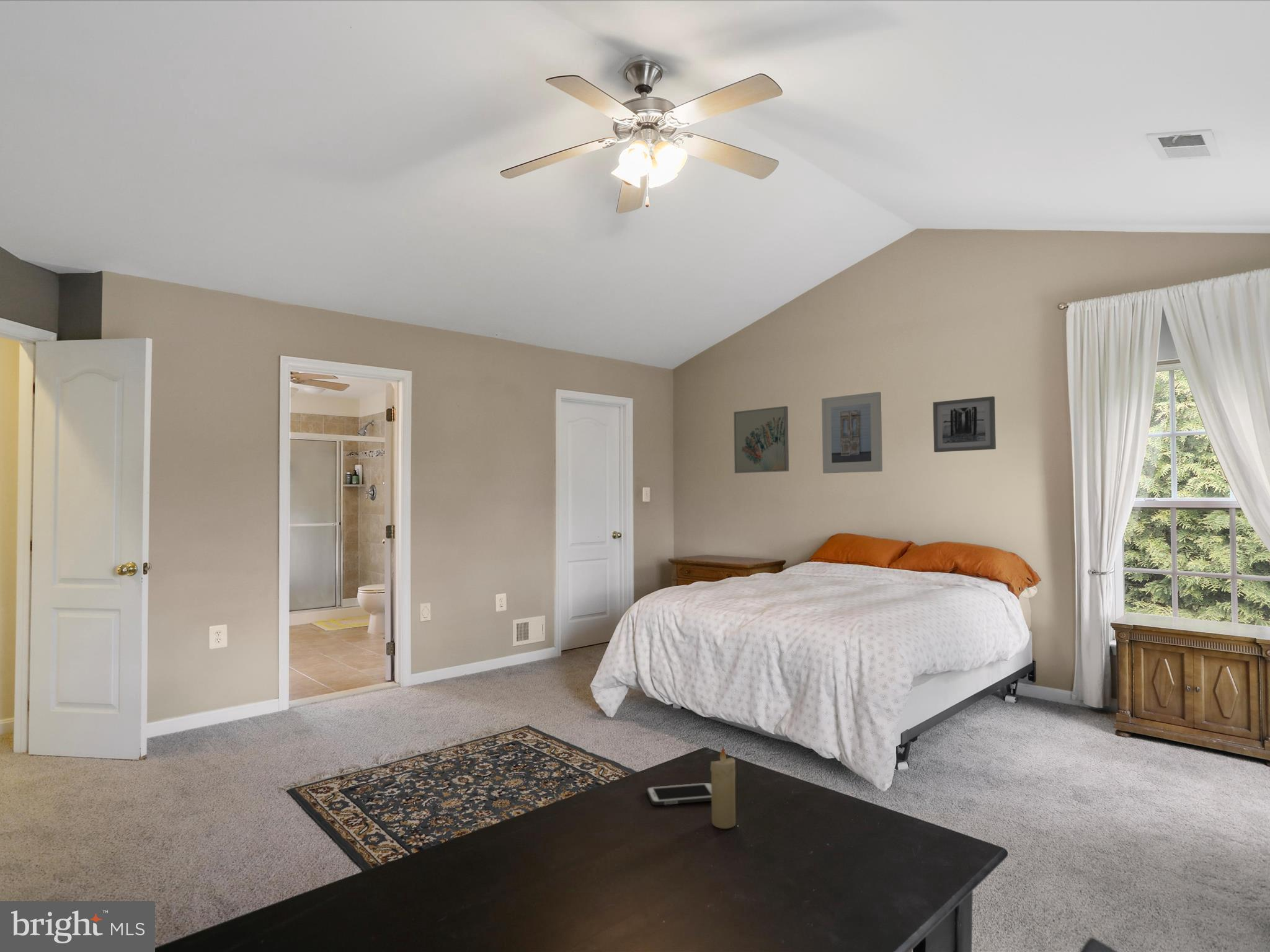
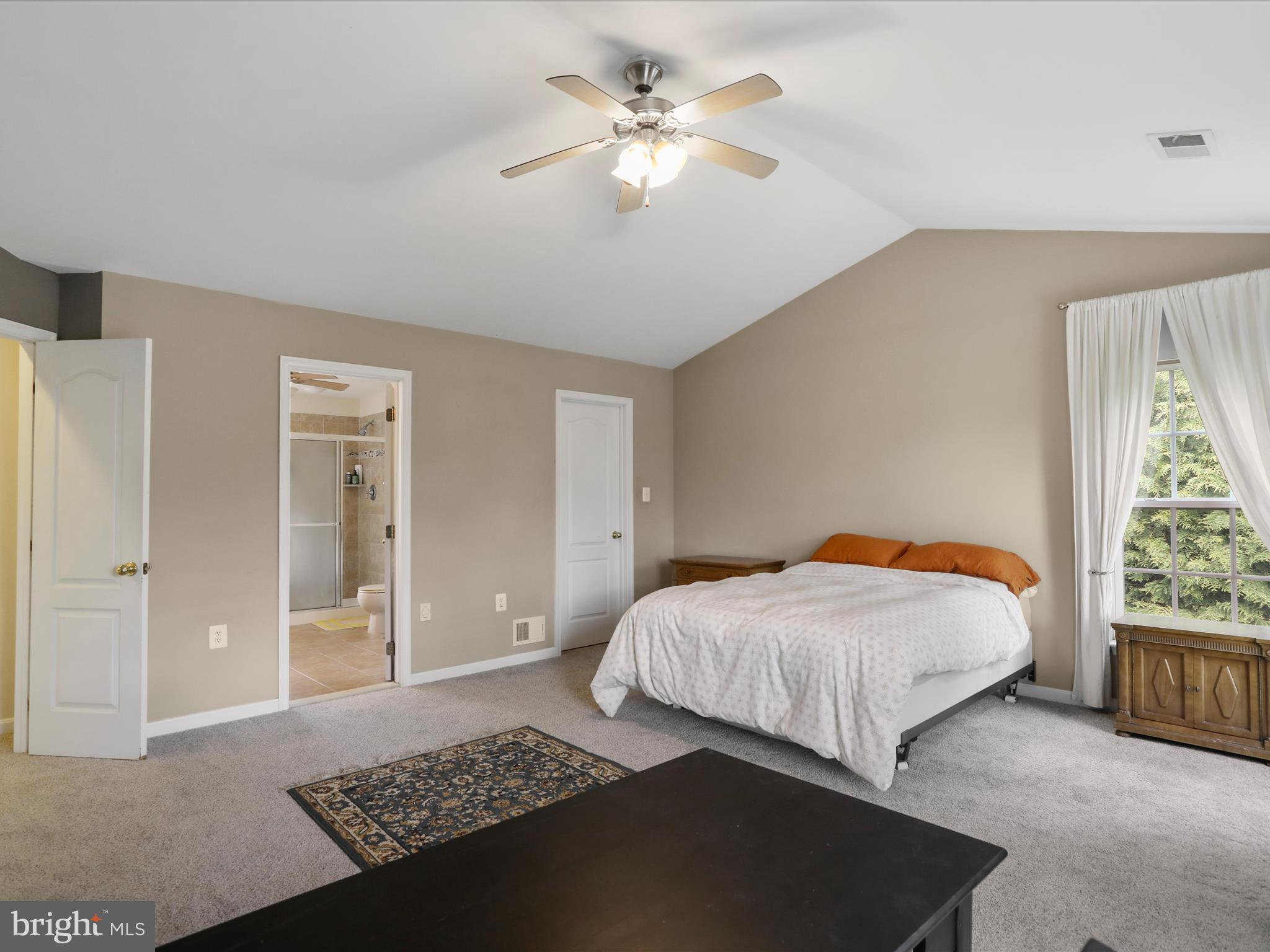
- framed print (851, 433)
- wall art (963, 425)
- wall art (760, 441)
- cell phone (683, 794)
- candle (722, 785)
